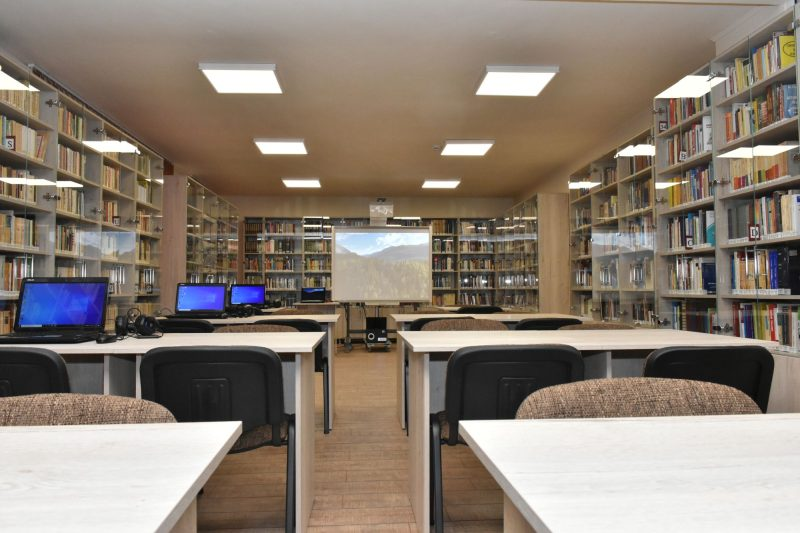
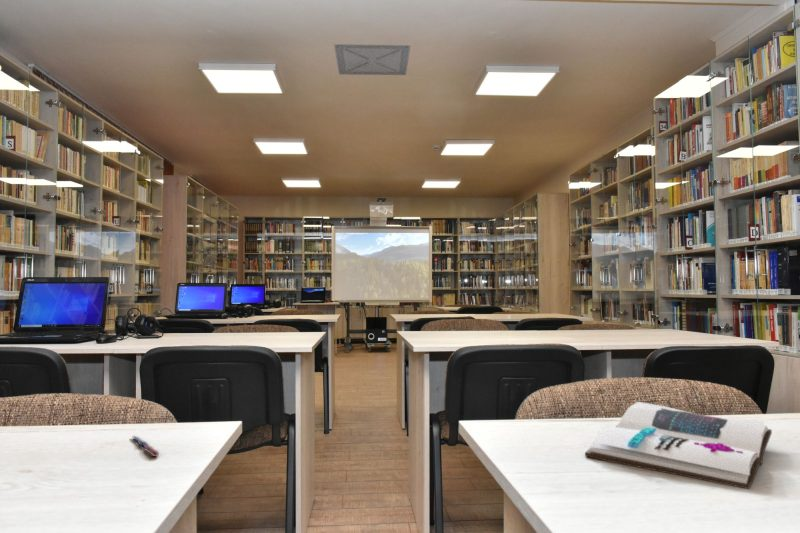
+ pen (144, 444)
+ ceiling vent (372, 60)
+ book (681, 436)
